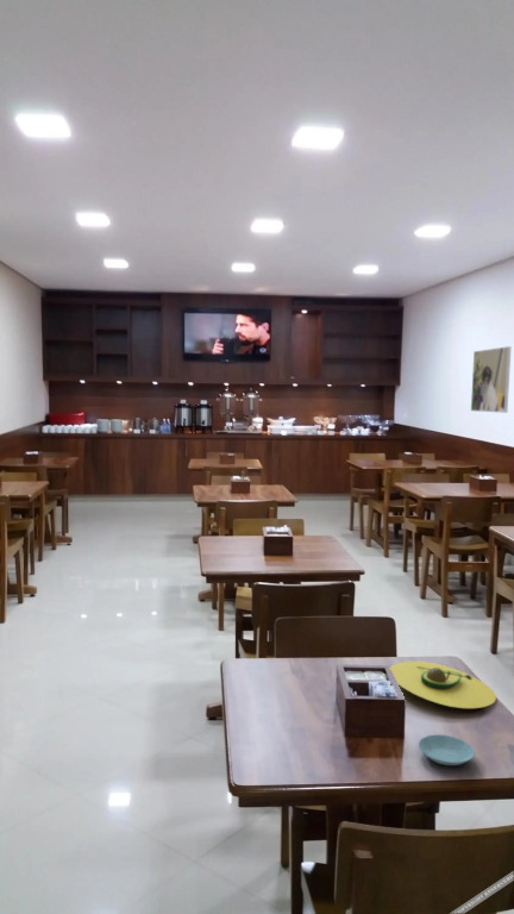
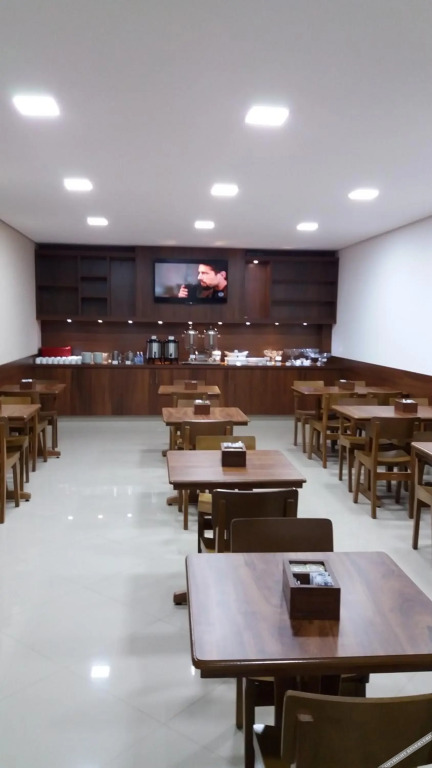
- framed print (489, 380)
- saucer (445, 752)
- avocado (441, 676)
